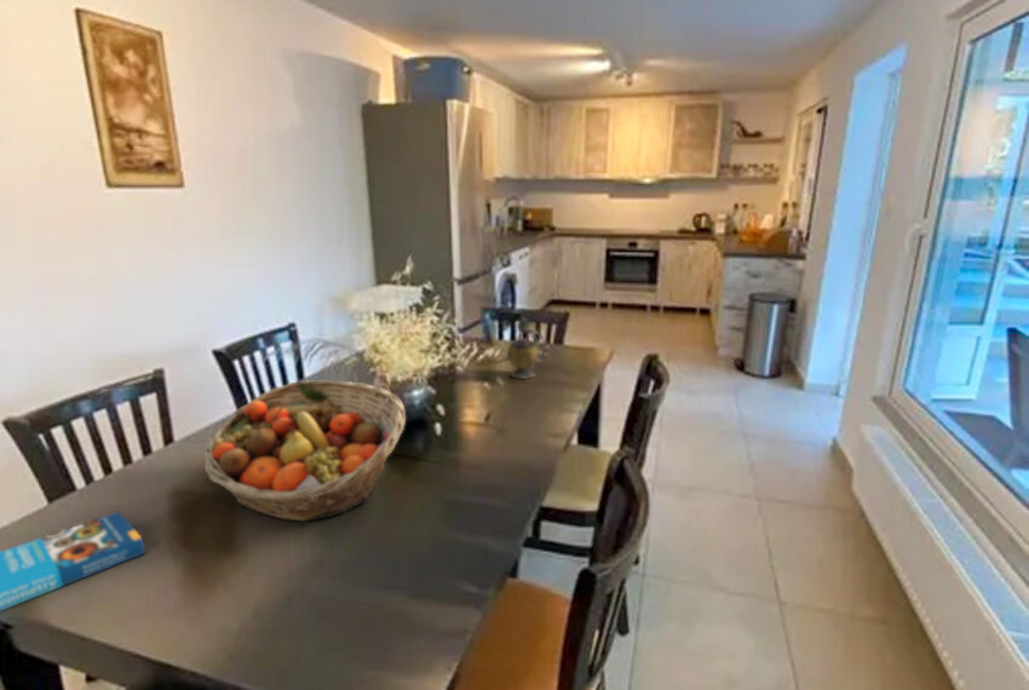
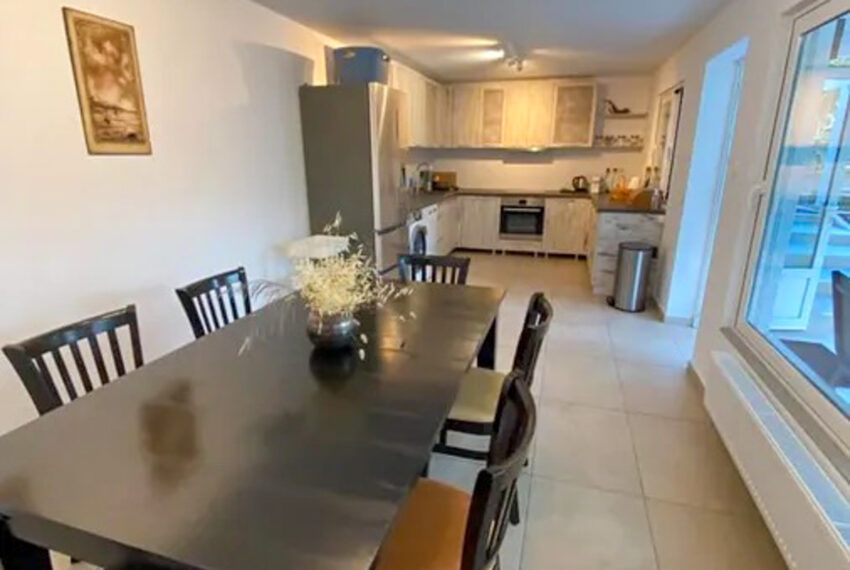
- teapot (513, 345)
- book (59, 558)
- fruit basket (307, 444)
